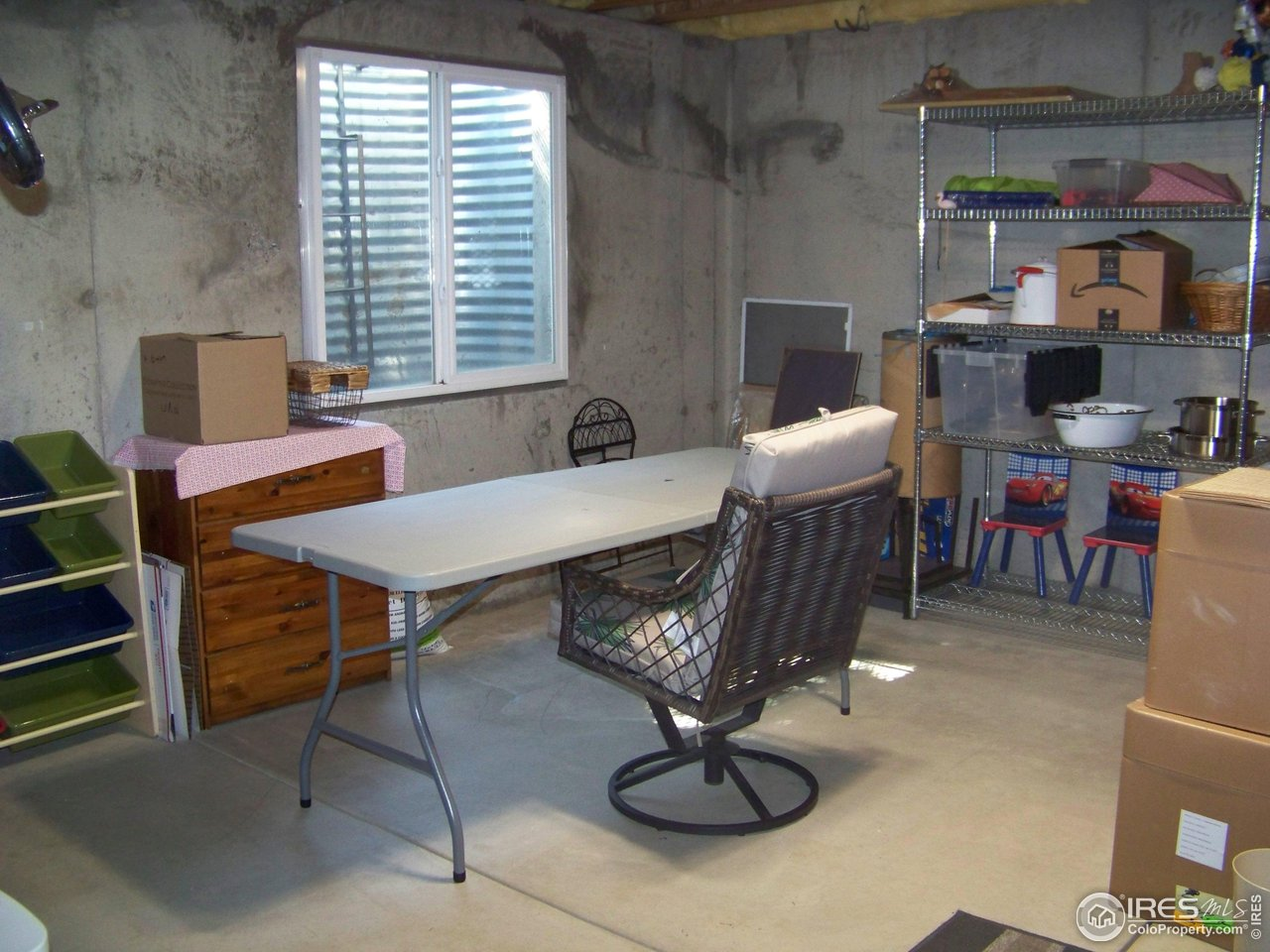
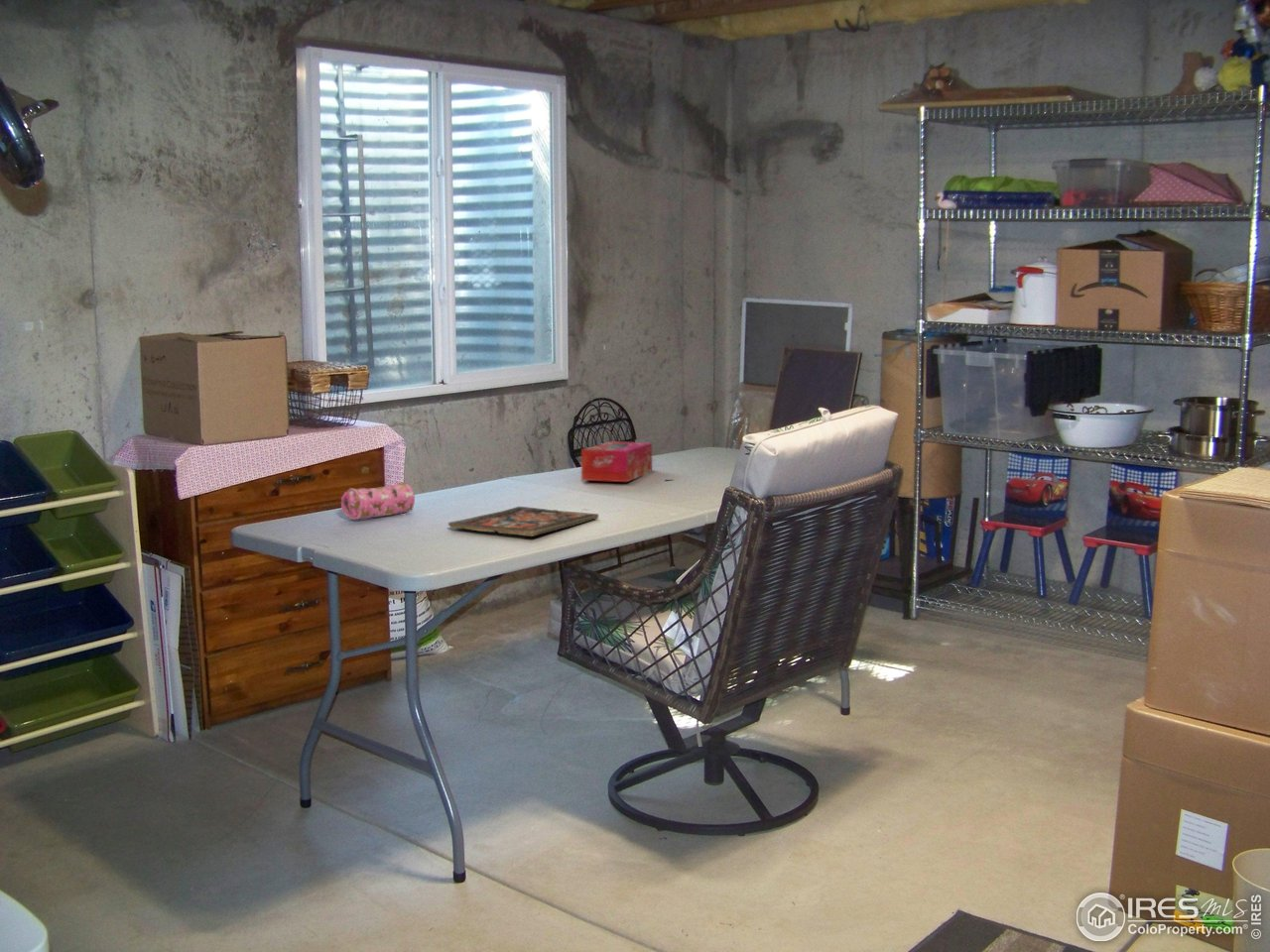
+ pencil case (378, 500)
+ board game (526, 520)
+ tissue box (617, 460)
